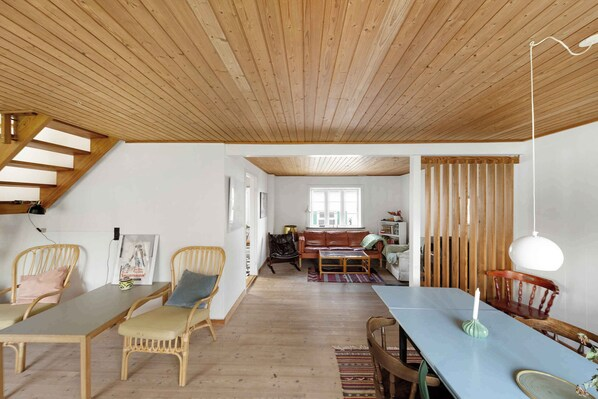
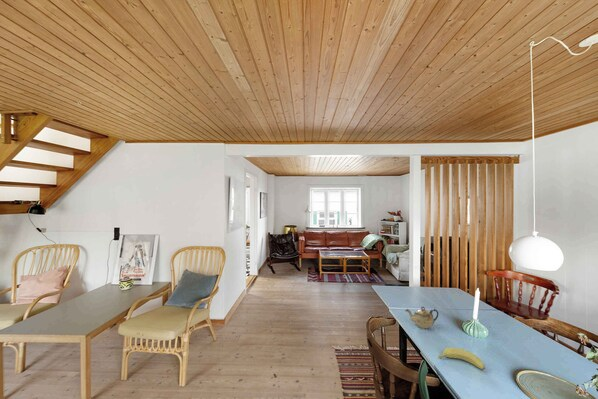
+ teapot (421, 316)
+ banana (459, 357)
